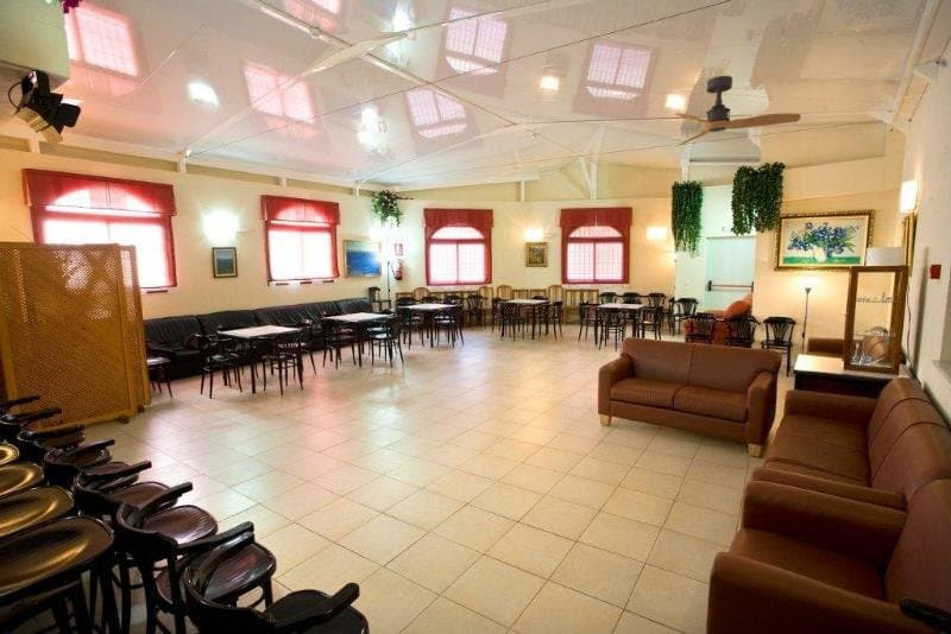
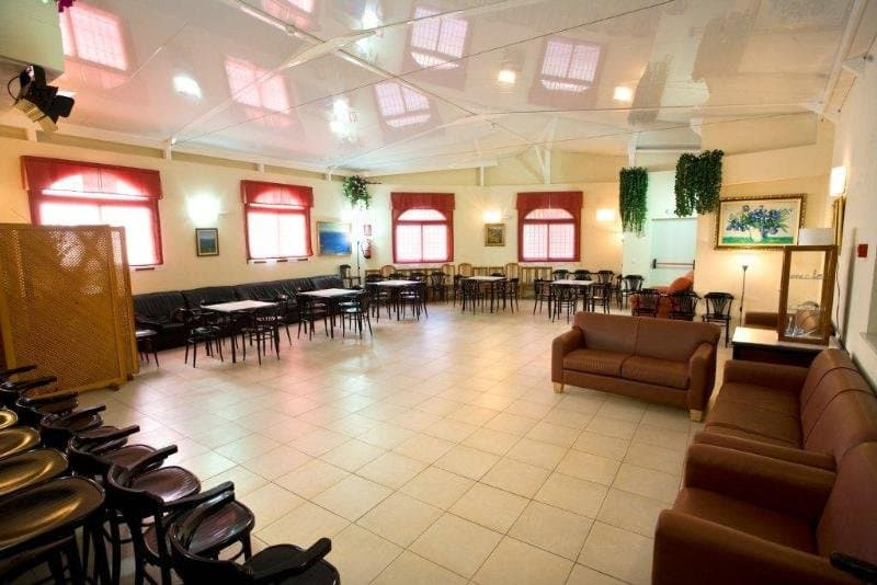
- ceiling fan (729, 108)
